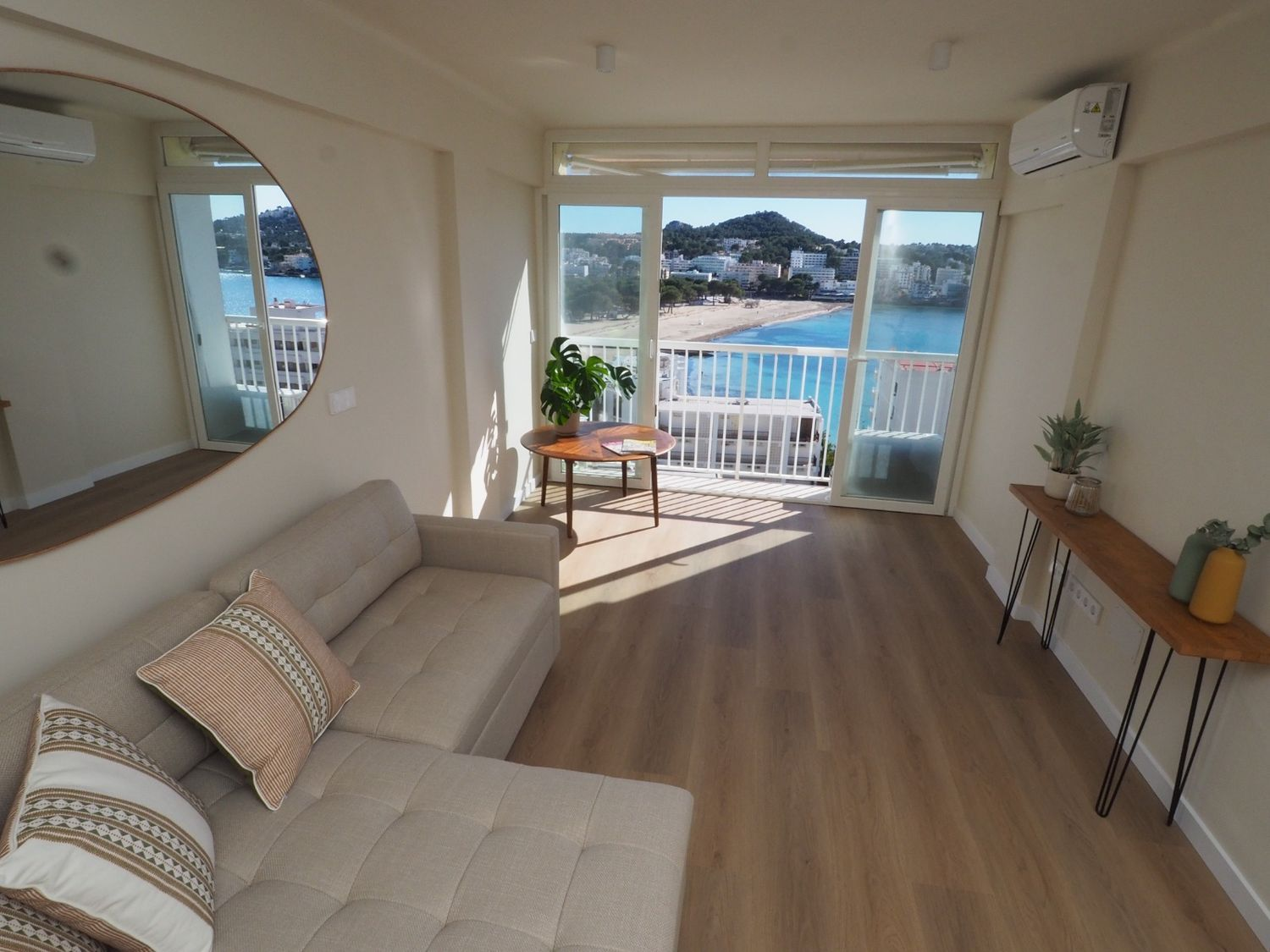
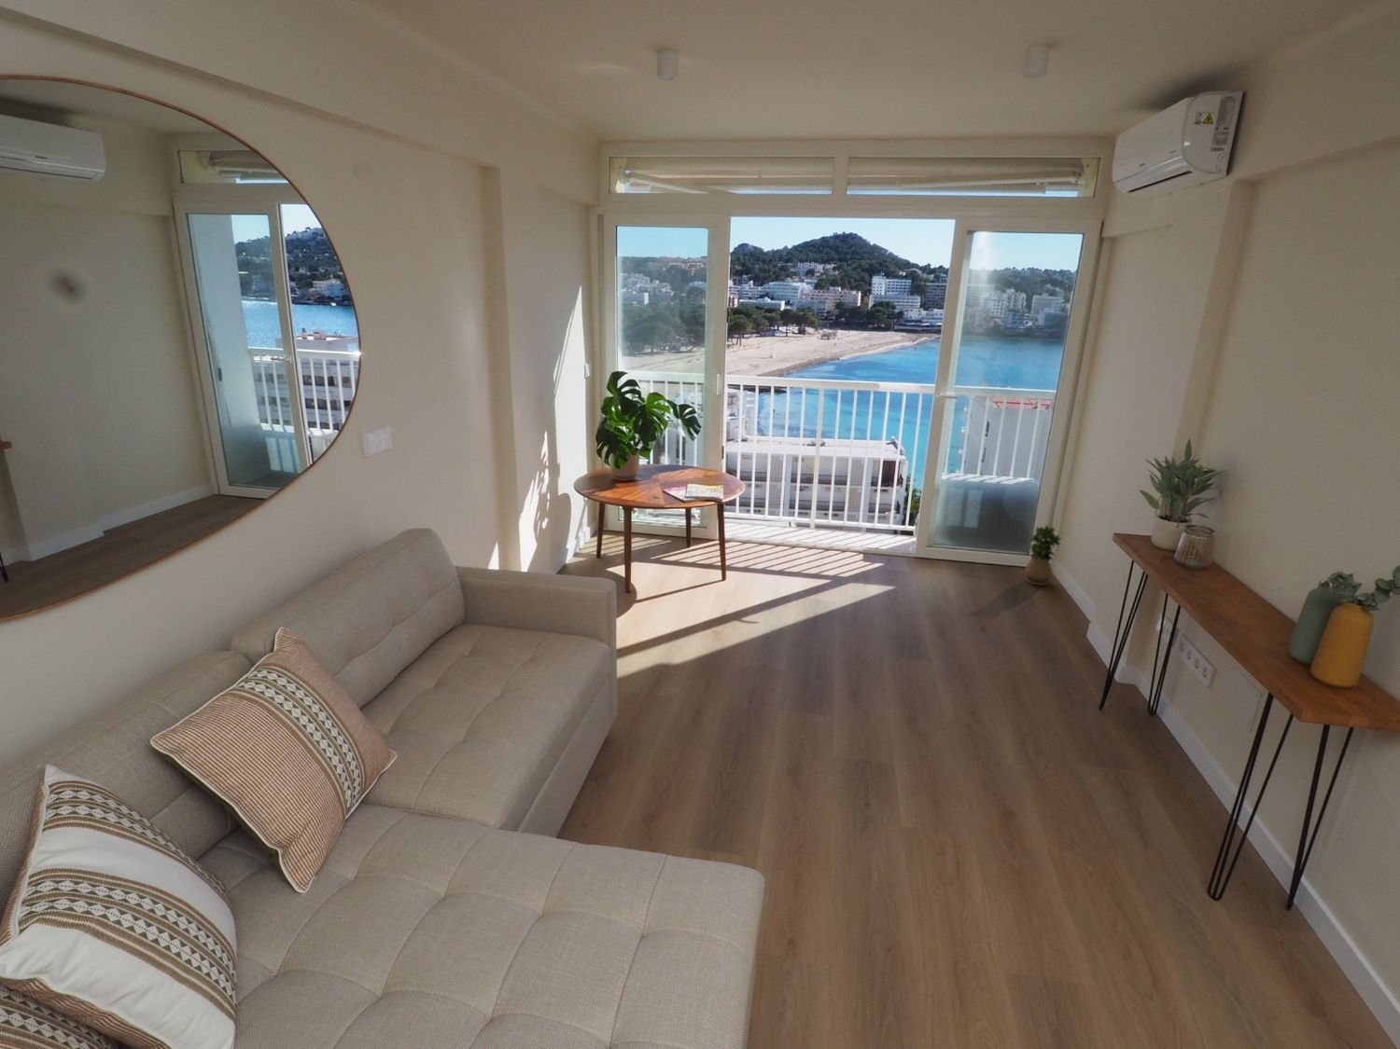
+ potted plant (1043, 553)
